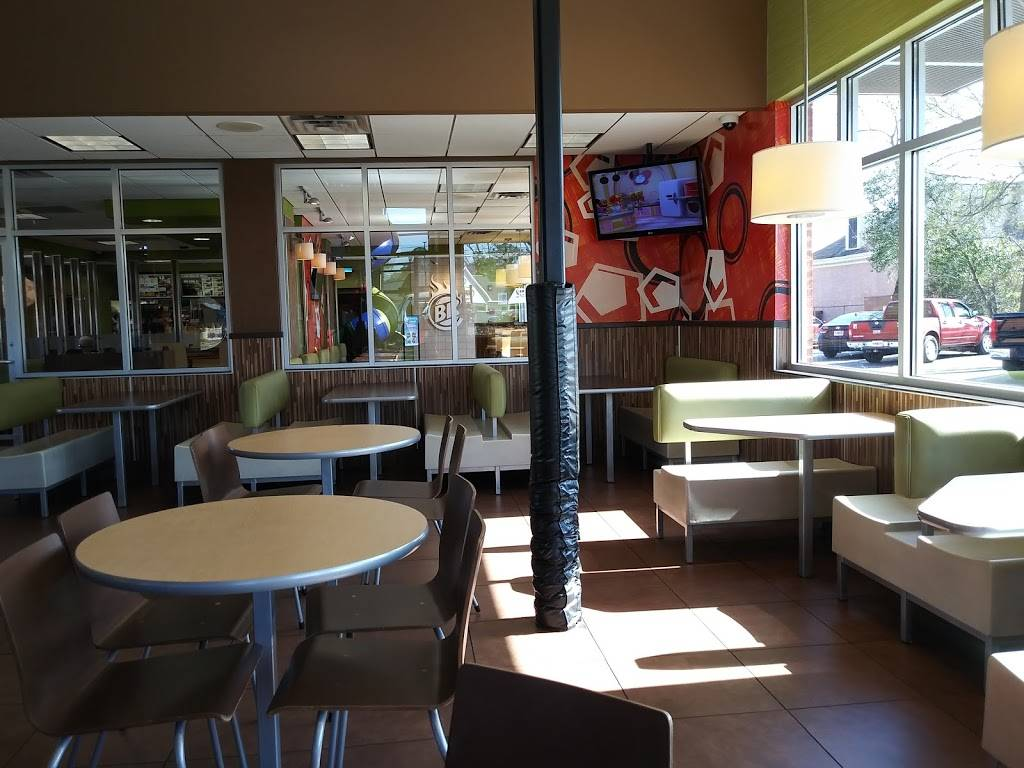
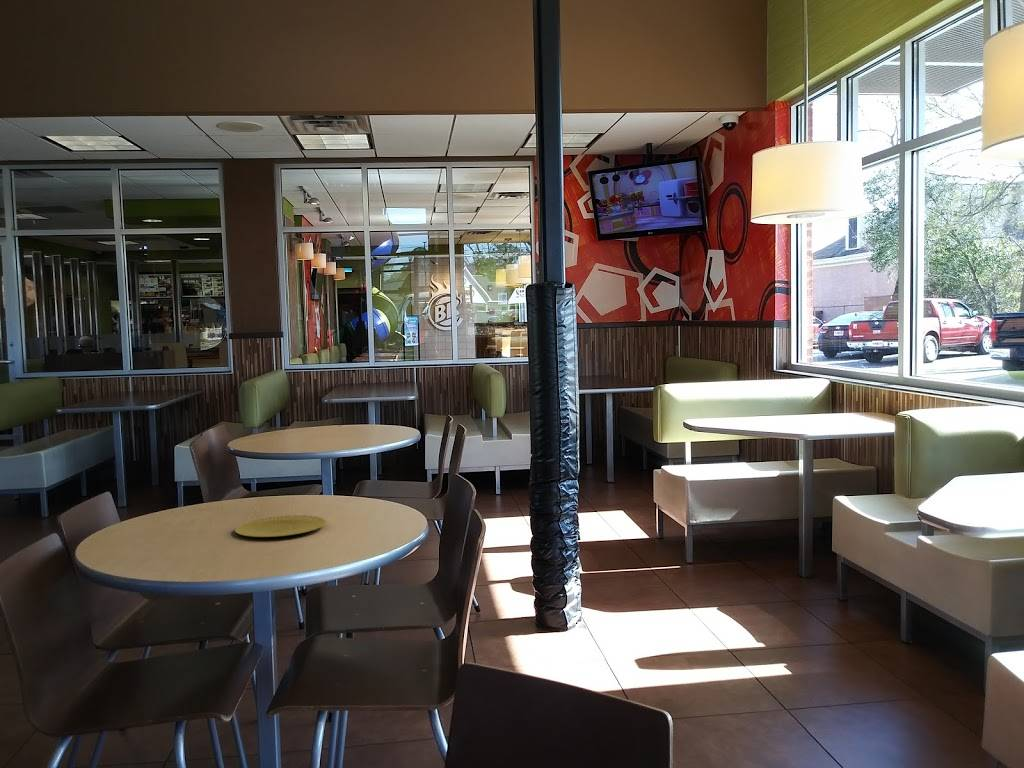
+ plate (281, 526)
